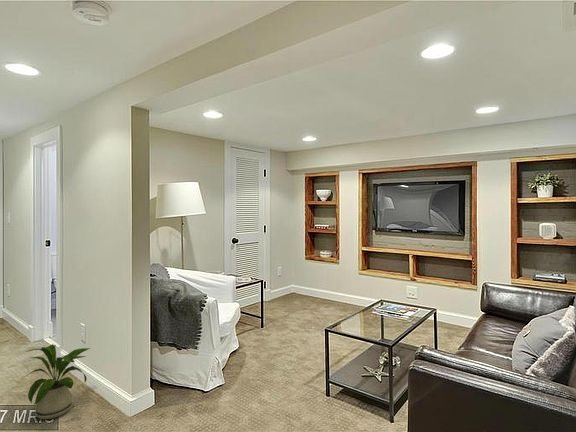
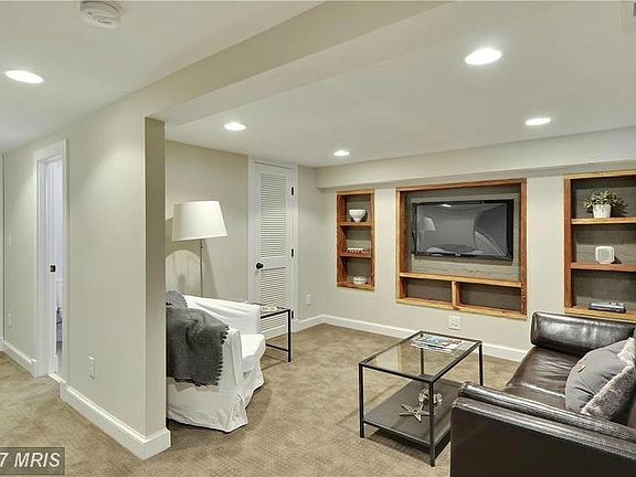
- house plant (62, 374)
